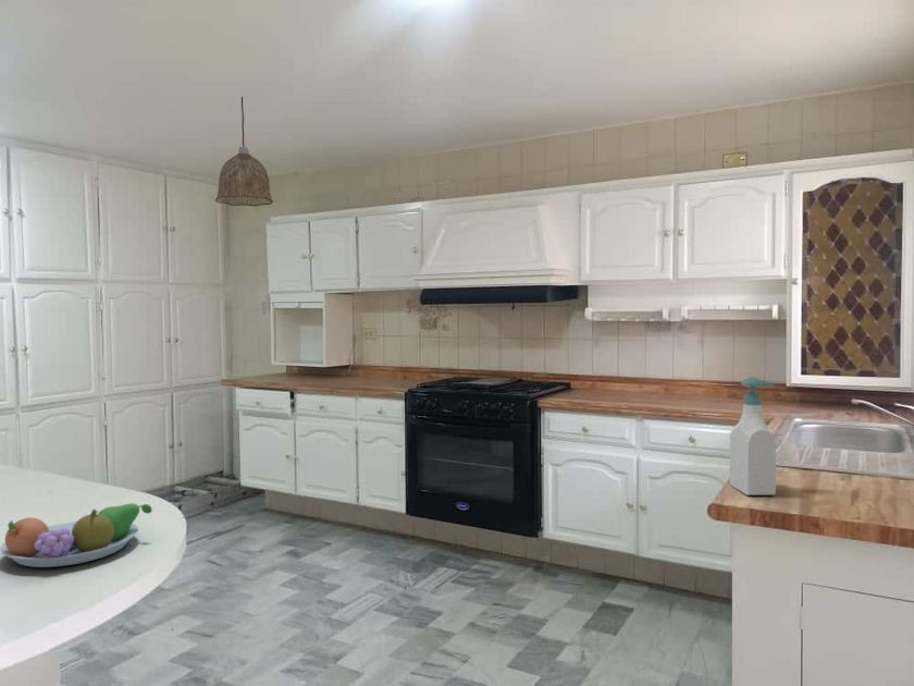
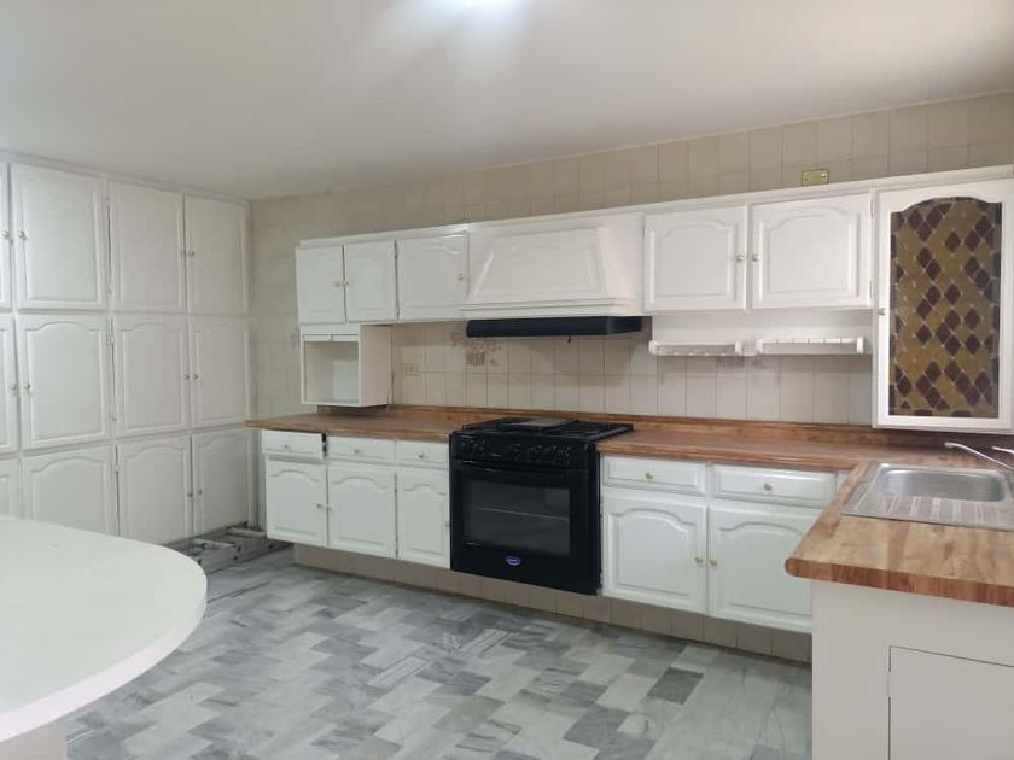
- pendant lamp (243, 149)
- soap bottle (755, 433)
- fruit bowl (76, 525)
